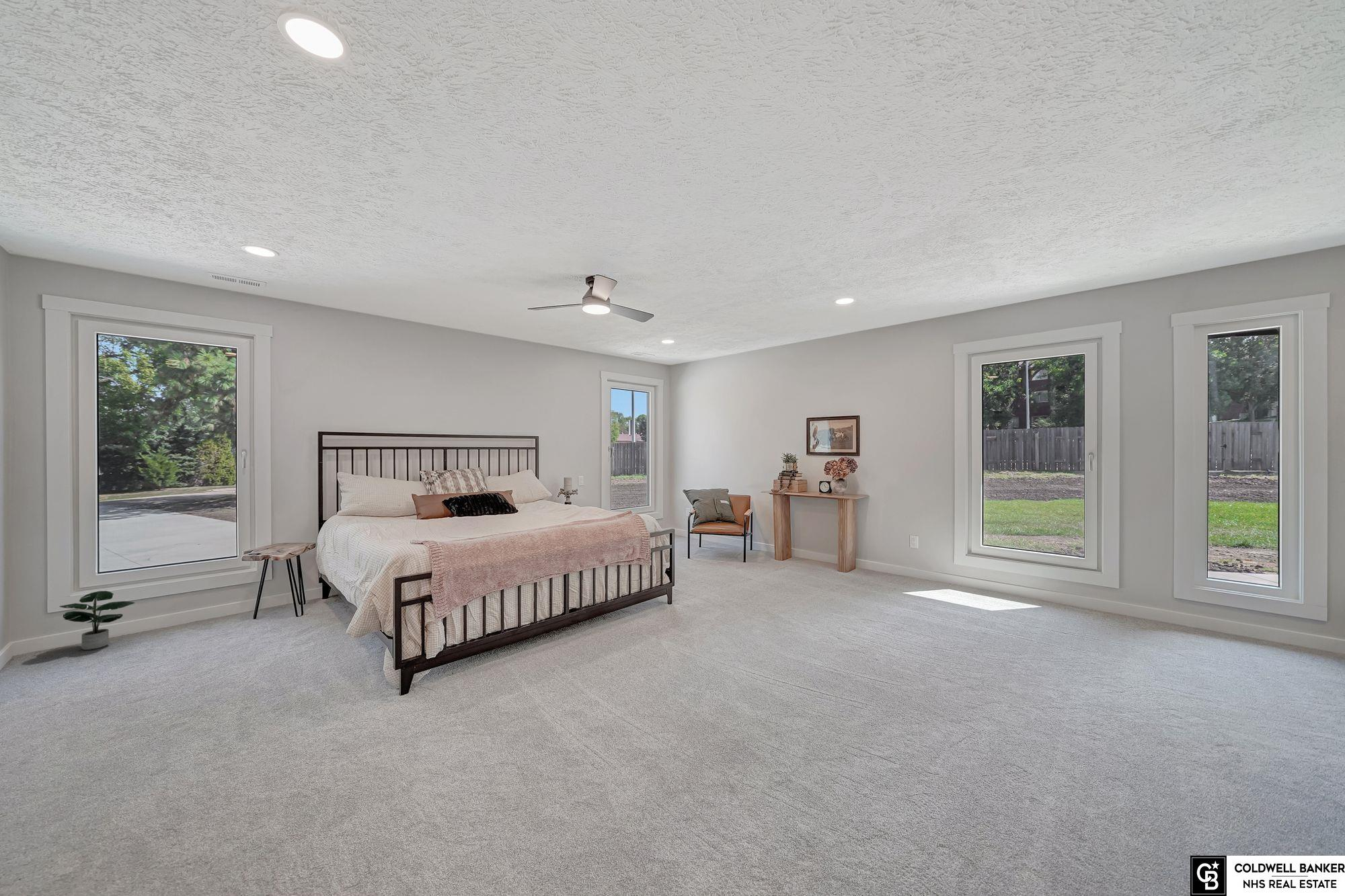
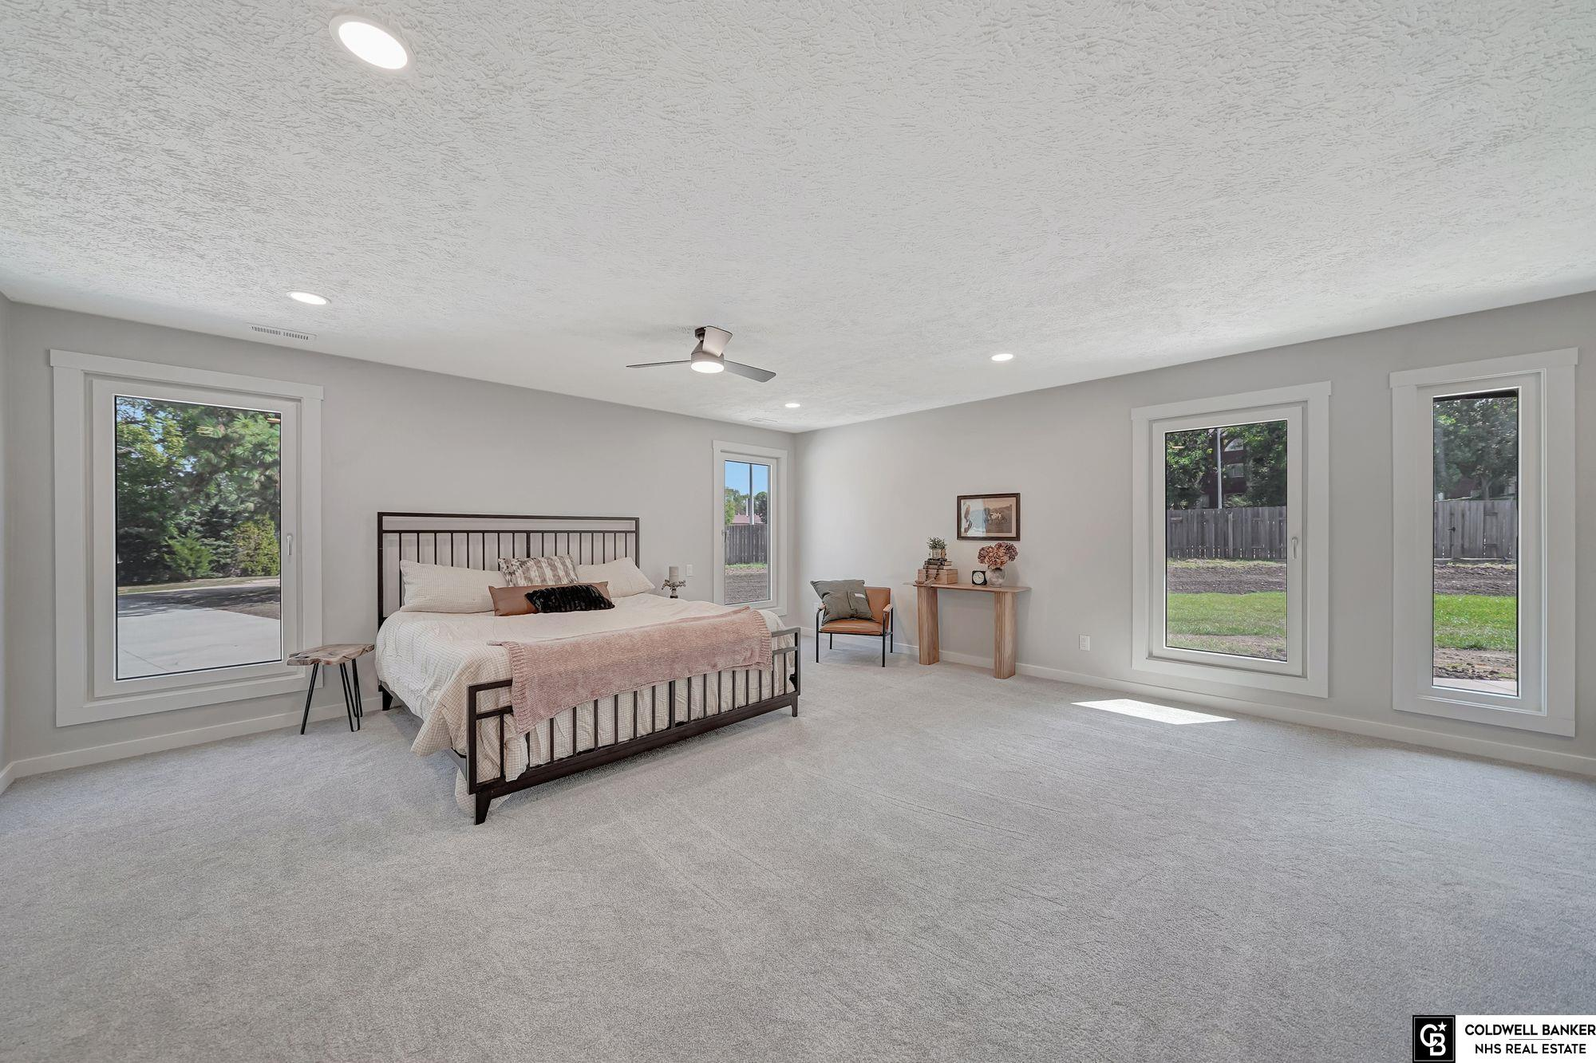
- potted plant (99, 620)
